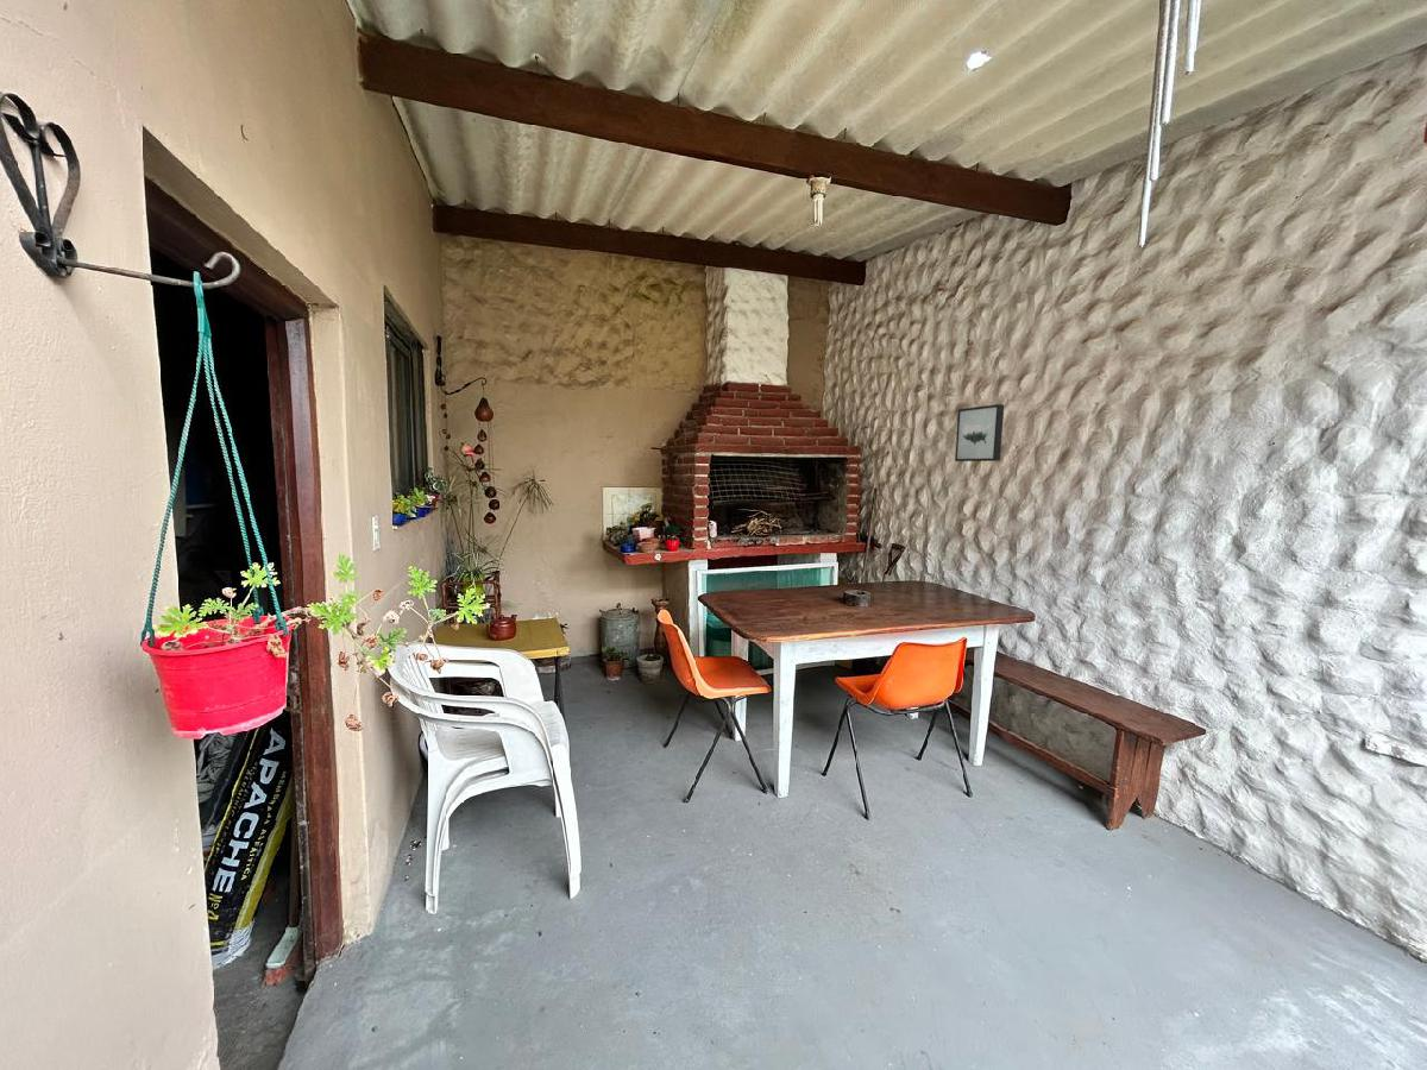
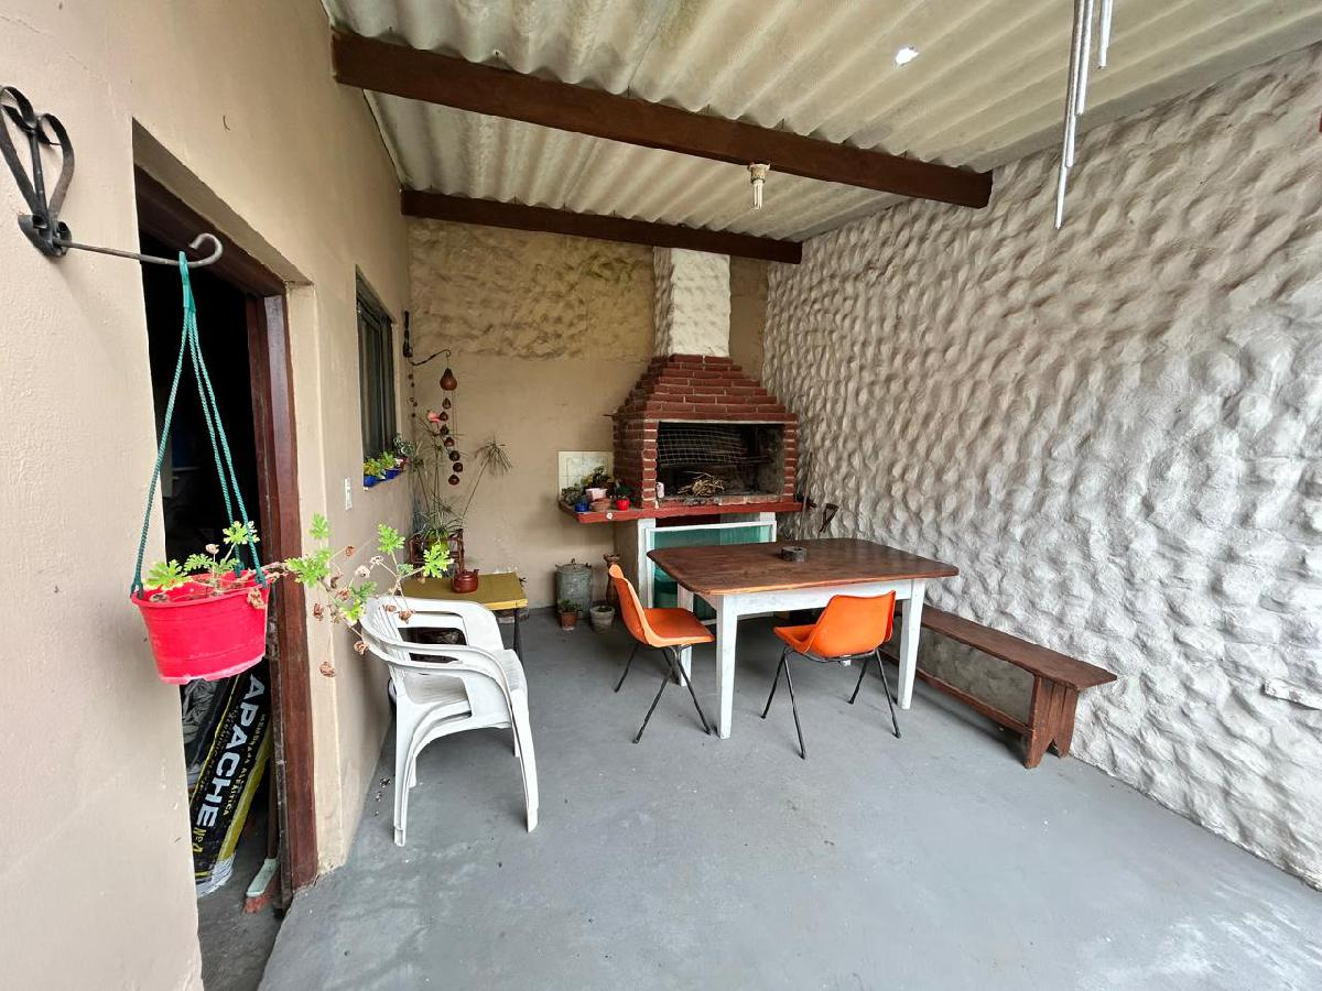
- wall art (977, 434)
